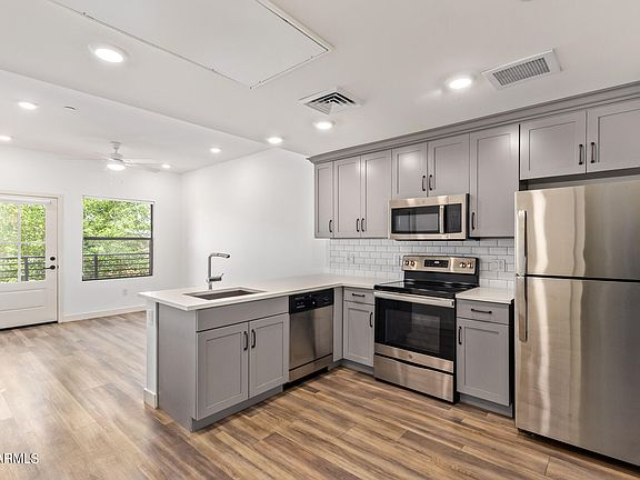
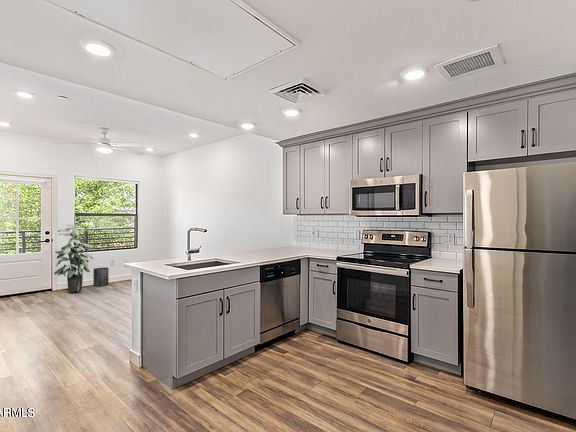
+ trash can (101, 276)
+ indoor plant (73, 258)
